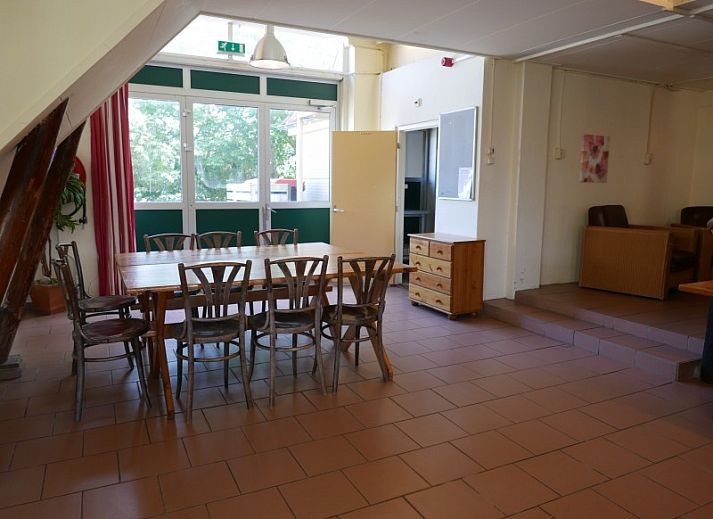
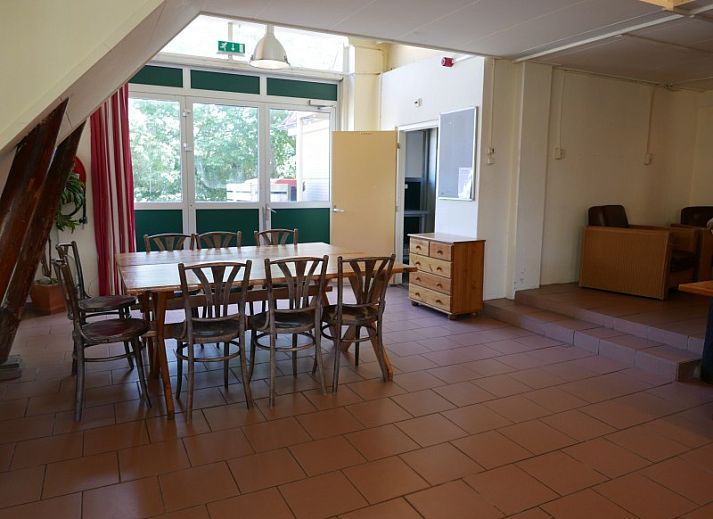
- wall art (594, 159)
